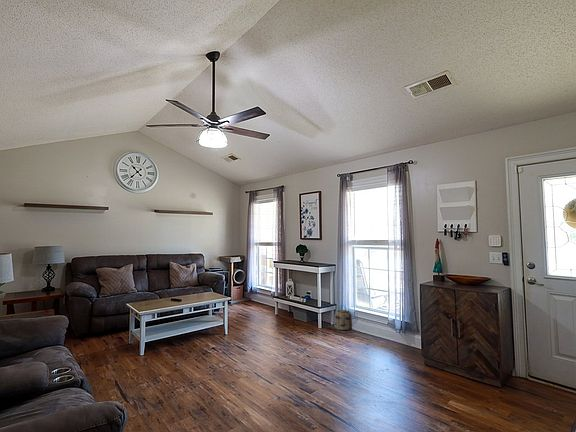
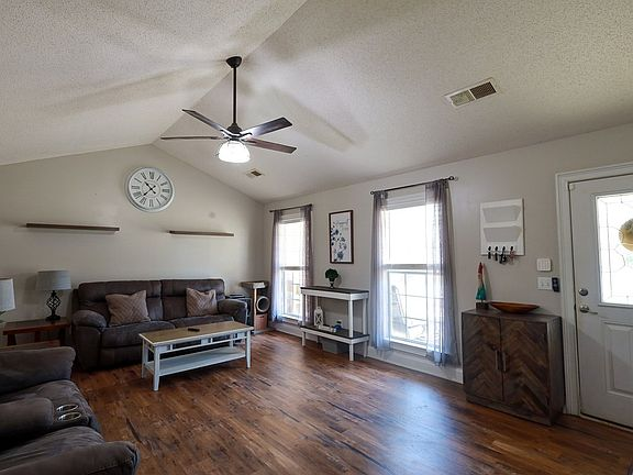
- basket (343, 317)
